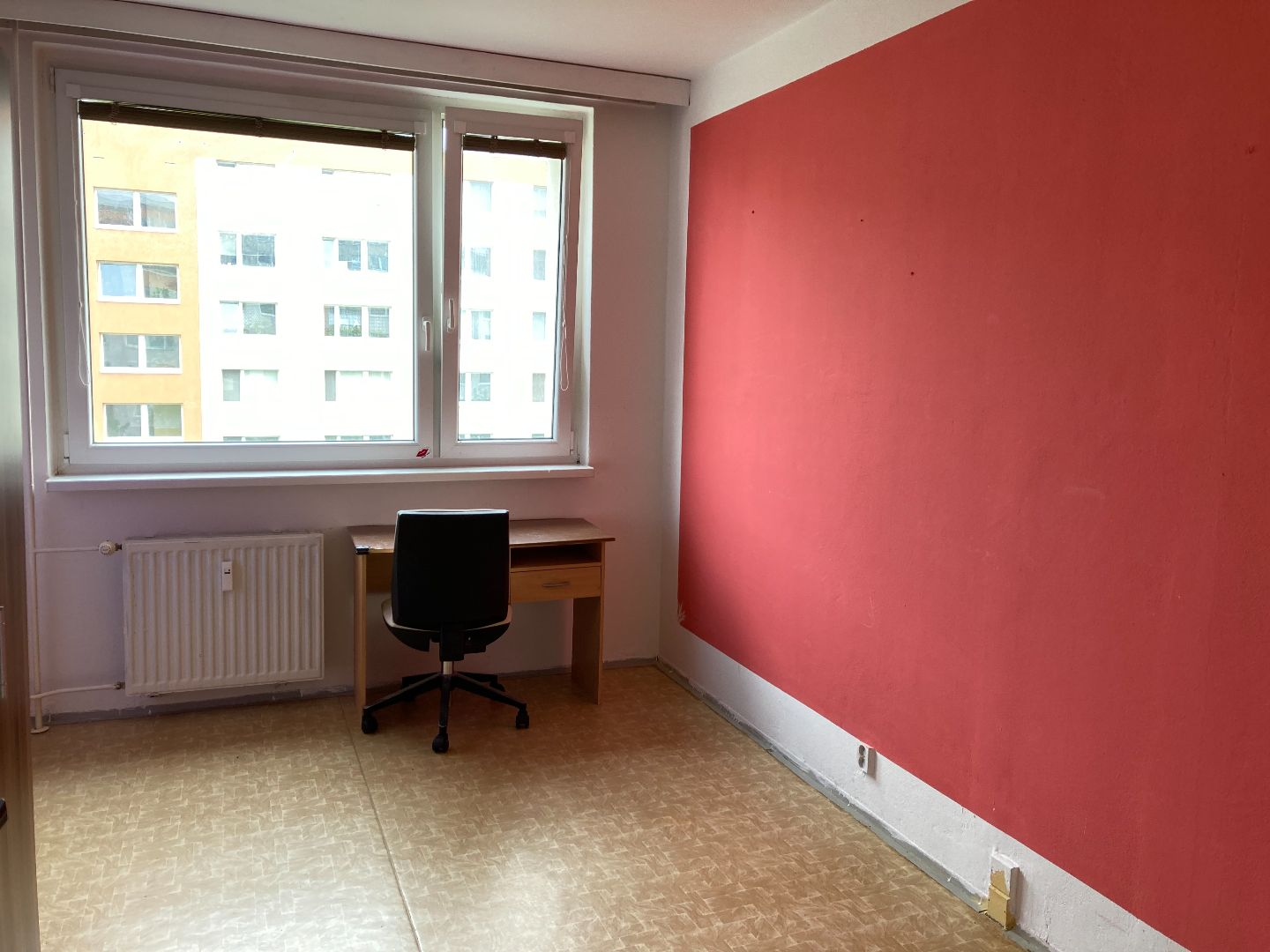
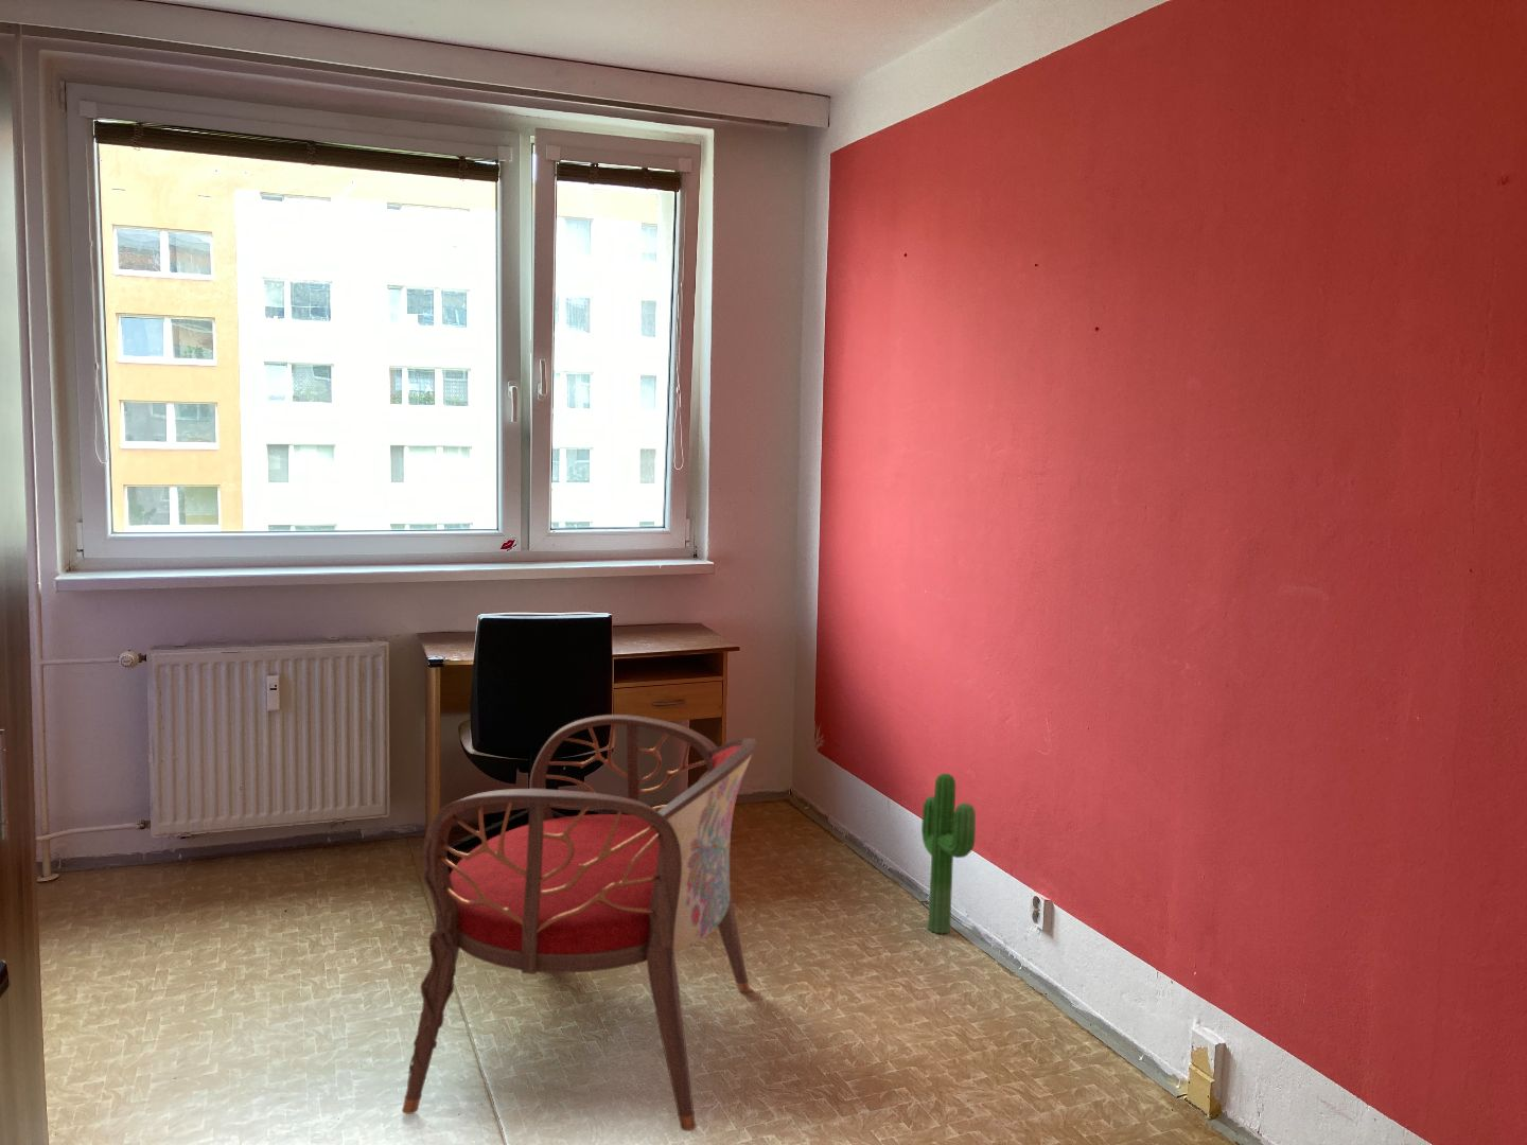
+ armchair (604, 889)
+ decorative plant (946, 852)
